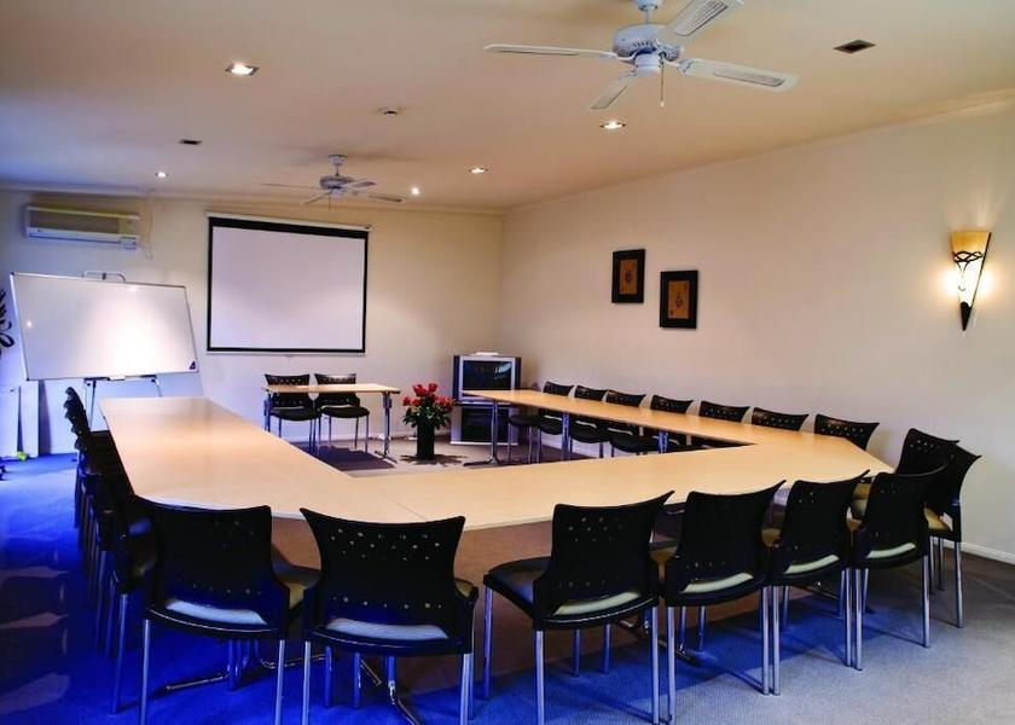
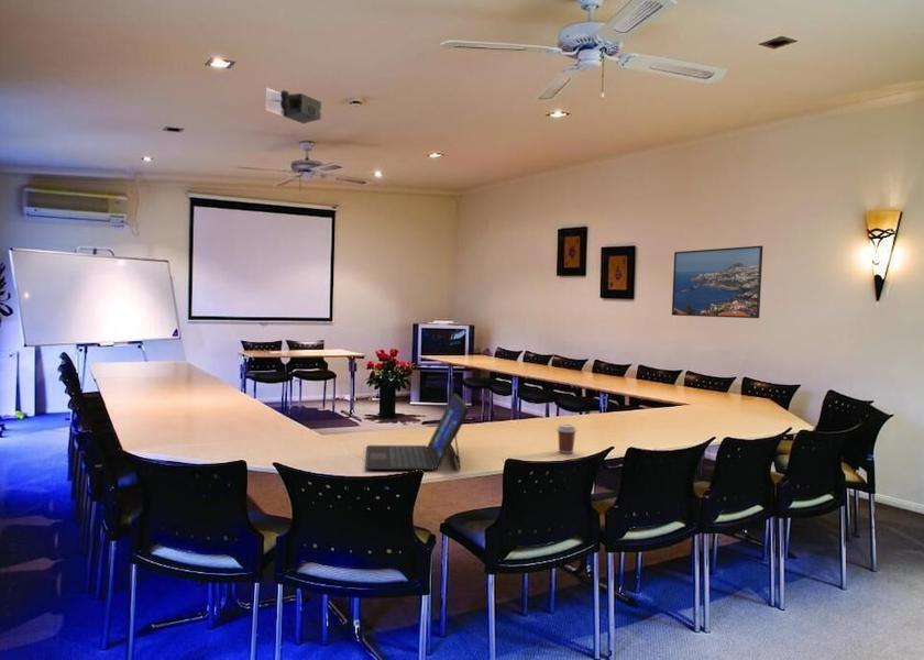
+ laptop (415, 446)
+ coffee cup (565, 438)
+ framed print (714, 283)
+ projector (294, 106)
